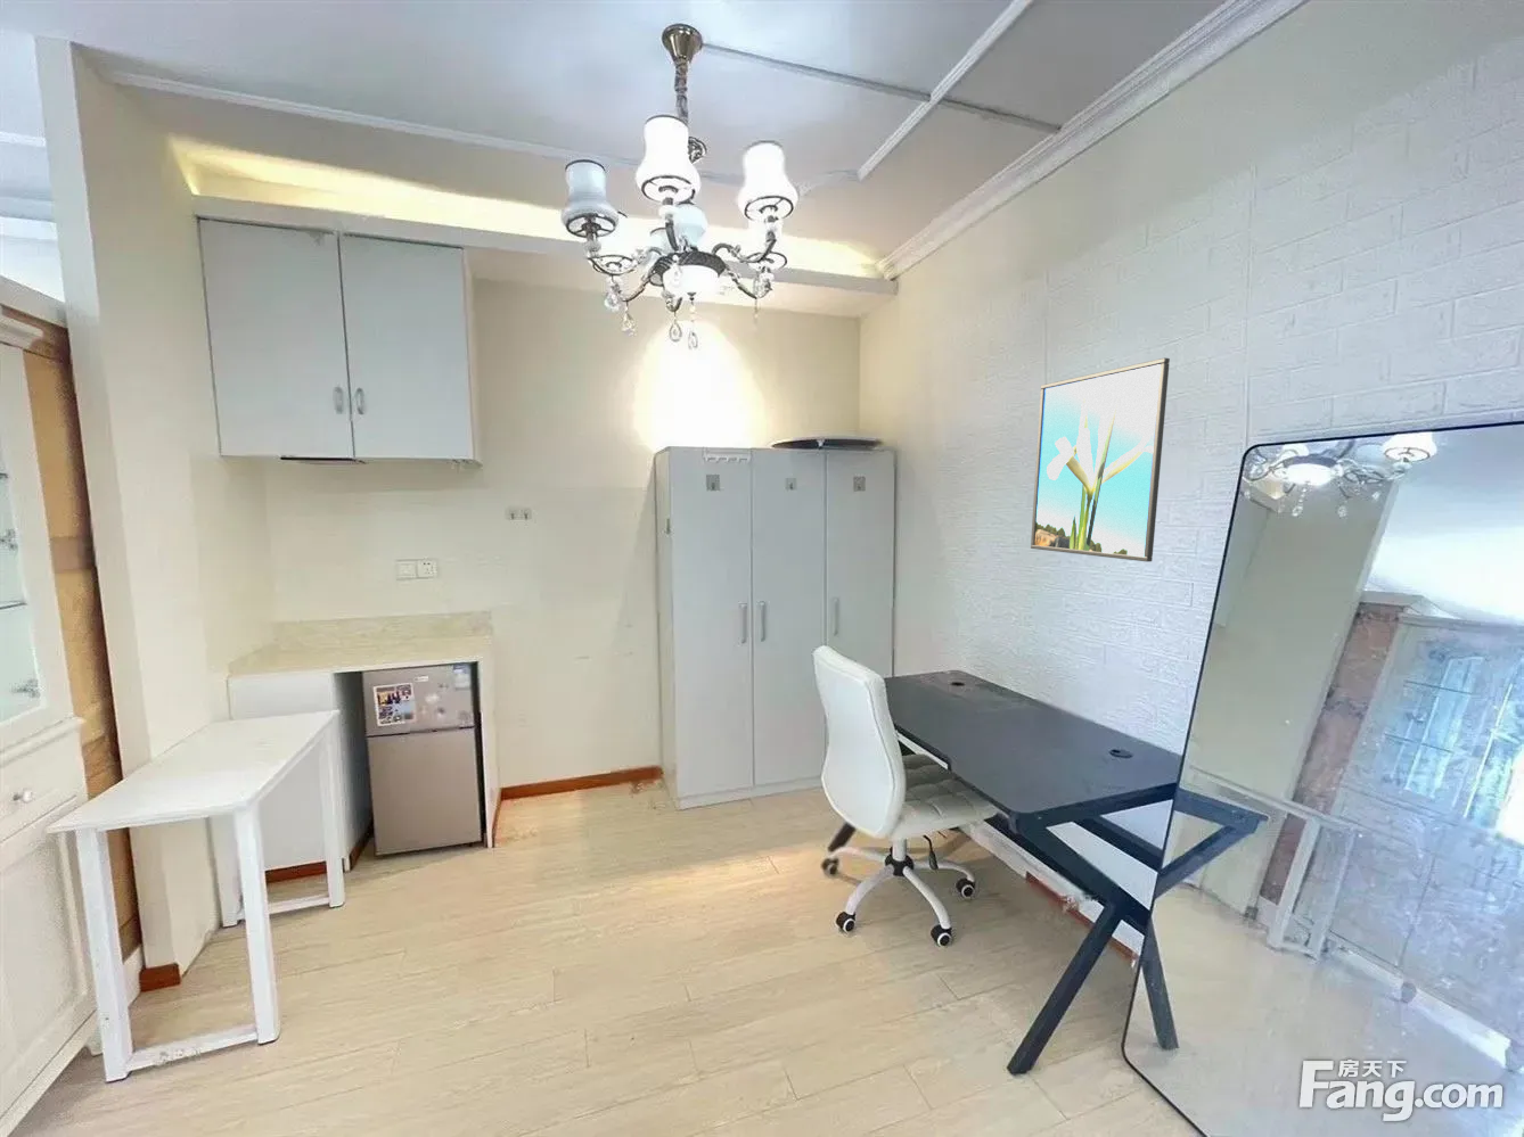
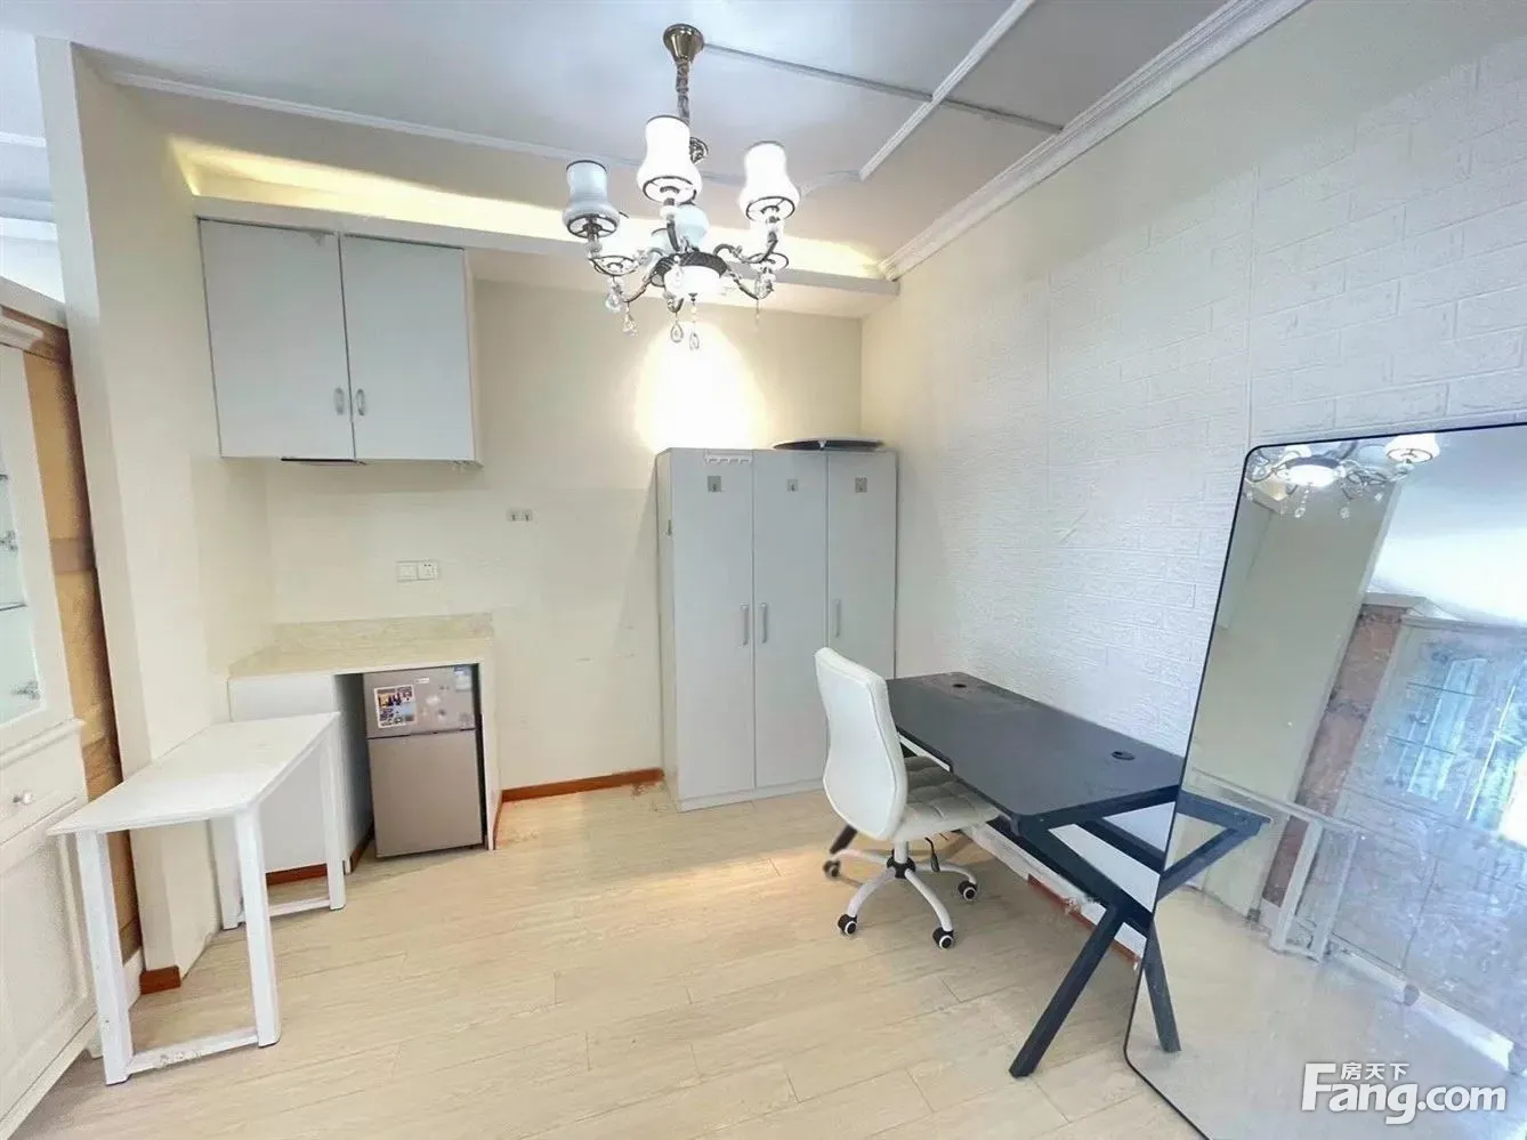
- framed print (1091, 465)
